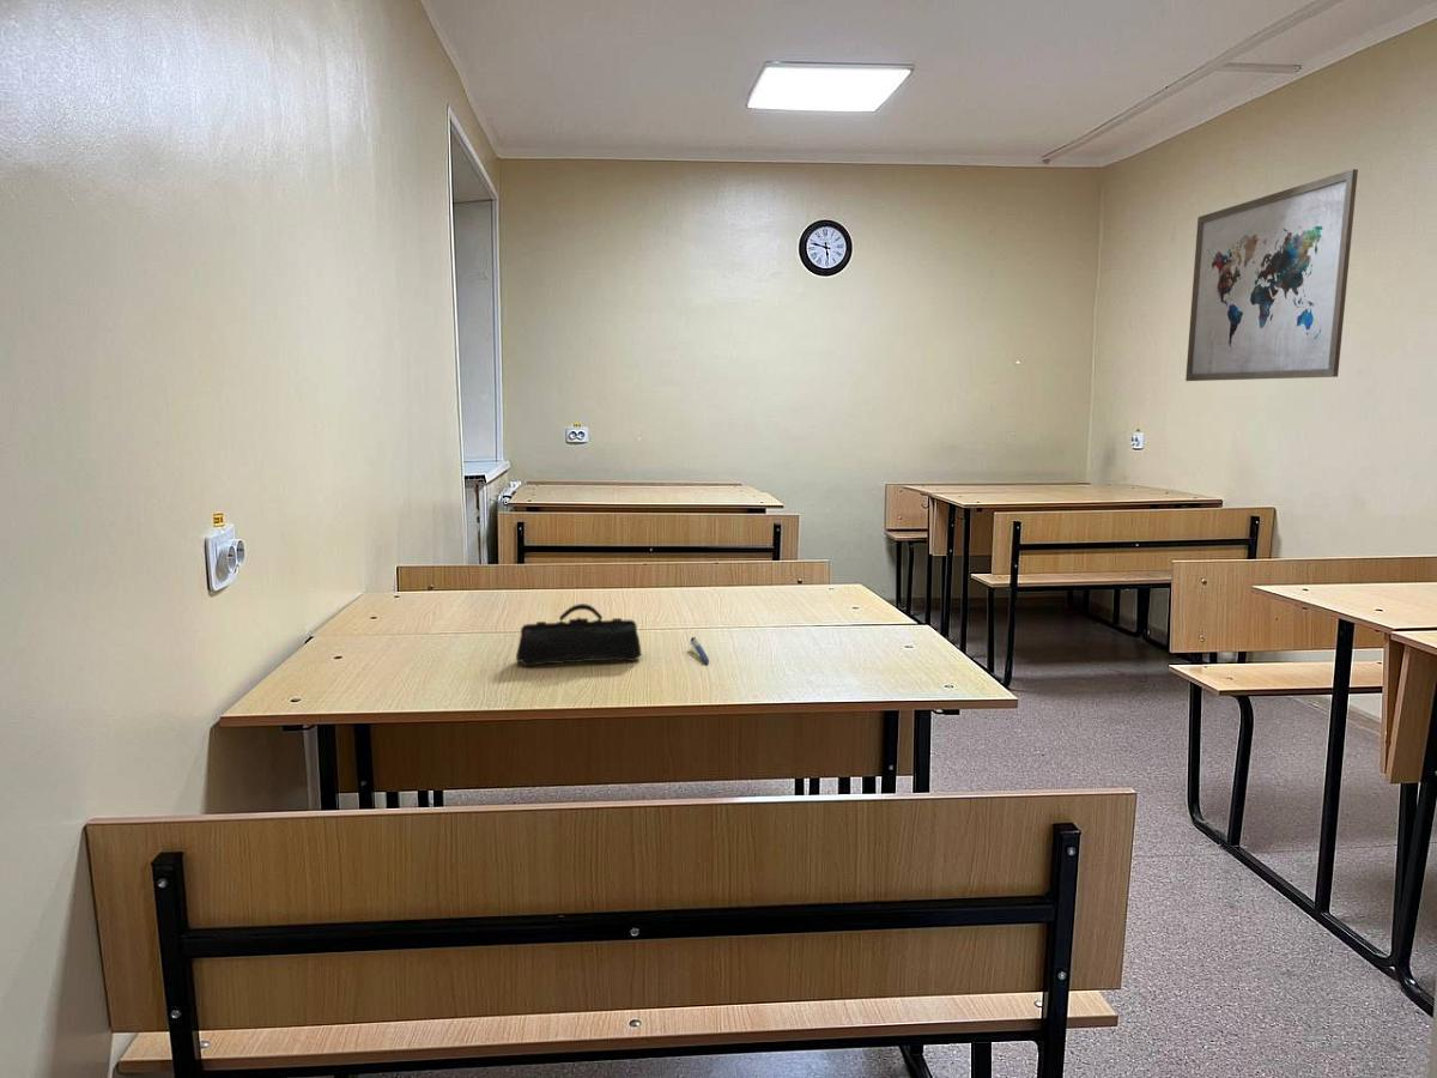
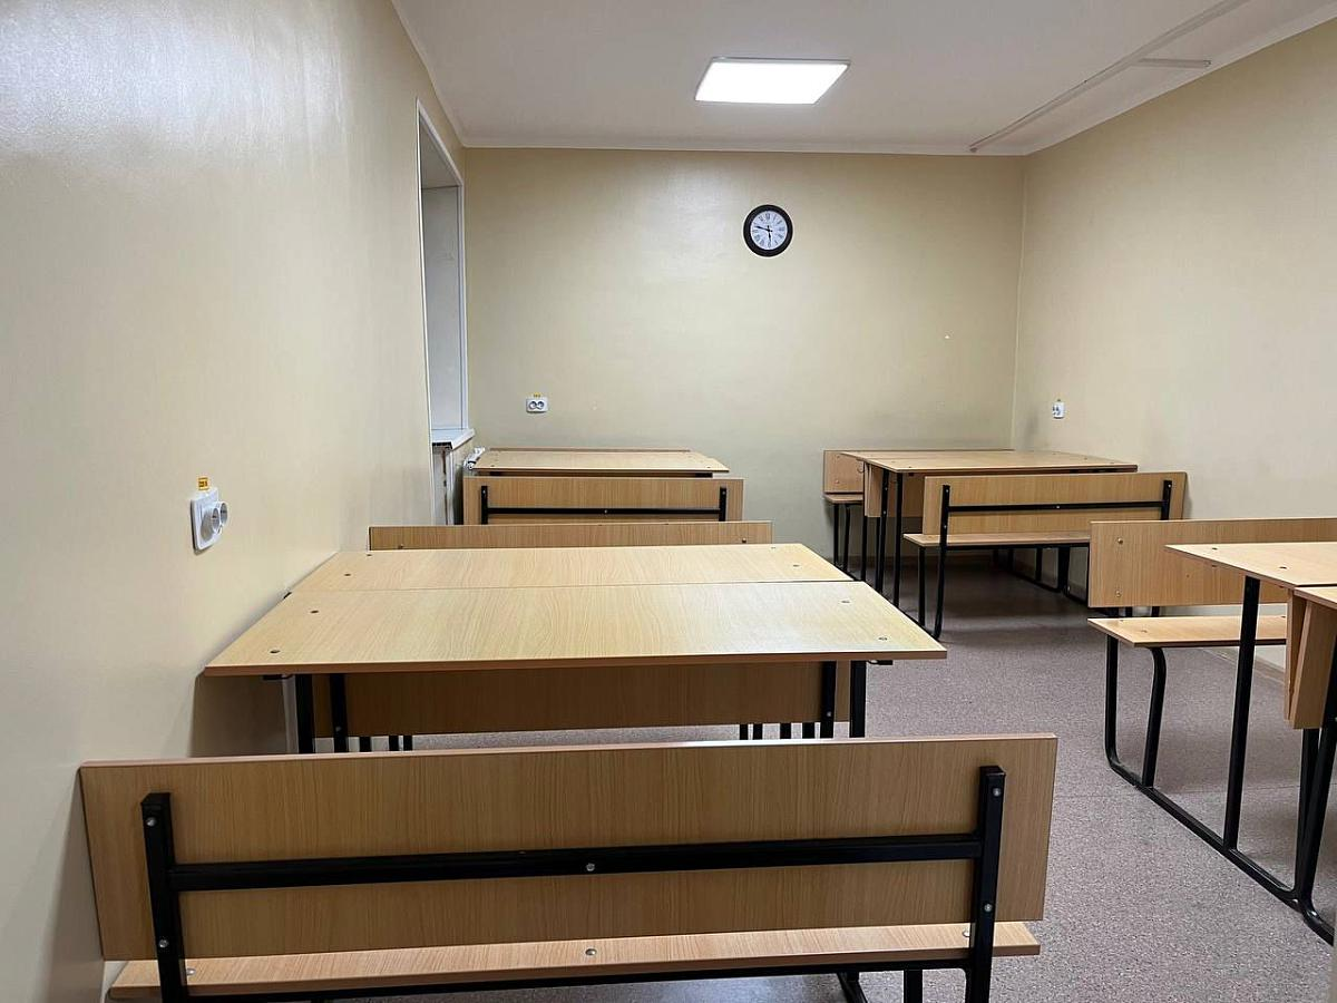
- pen (698, 649)
- pencil case (578, 632)
- wall art (1260, 289)
